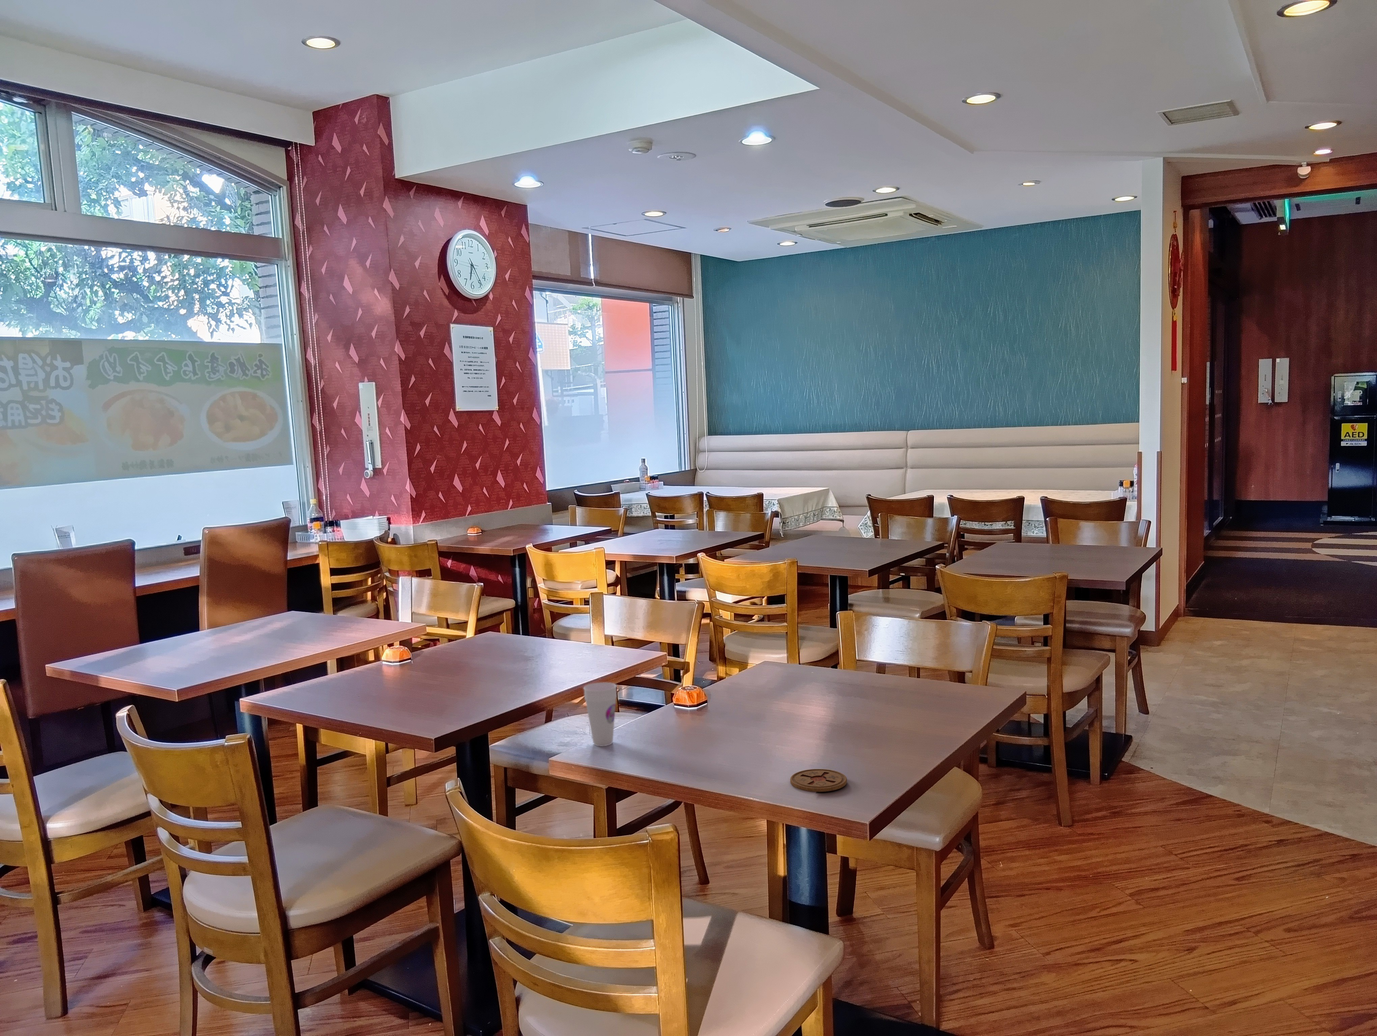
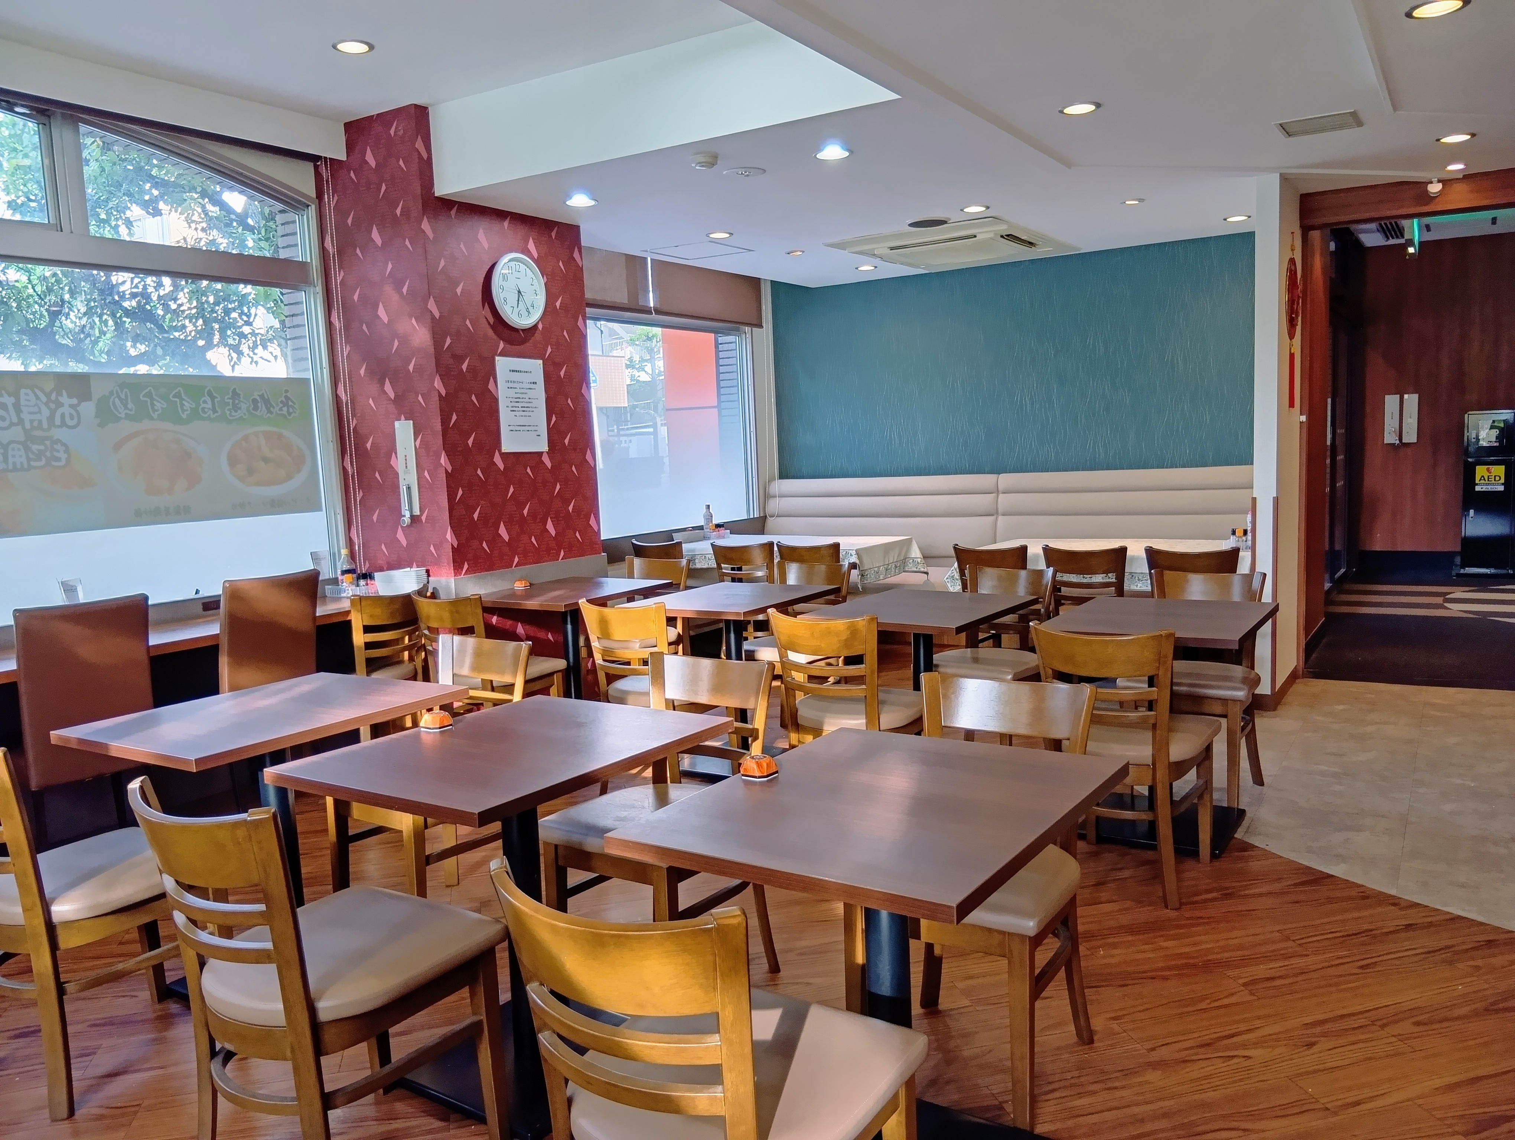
- cup (602, 715)
- coaster (819, 780)
